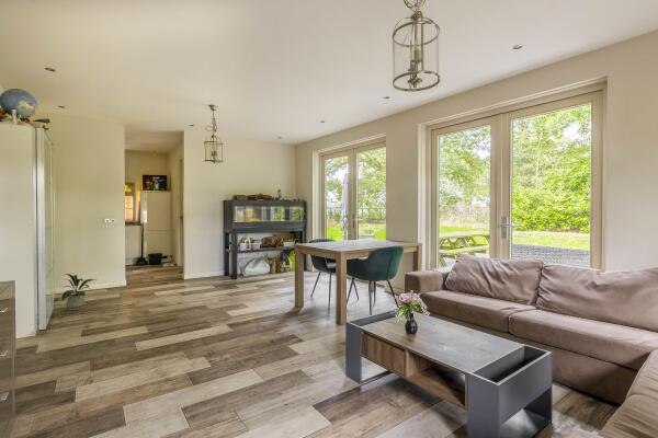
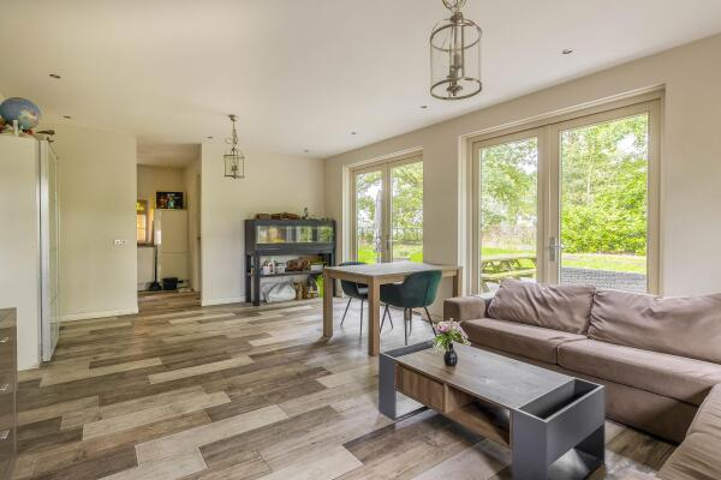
- house plant (79, 289)
